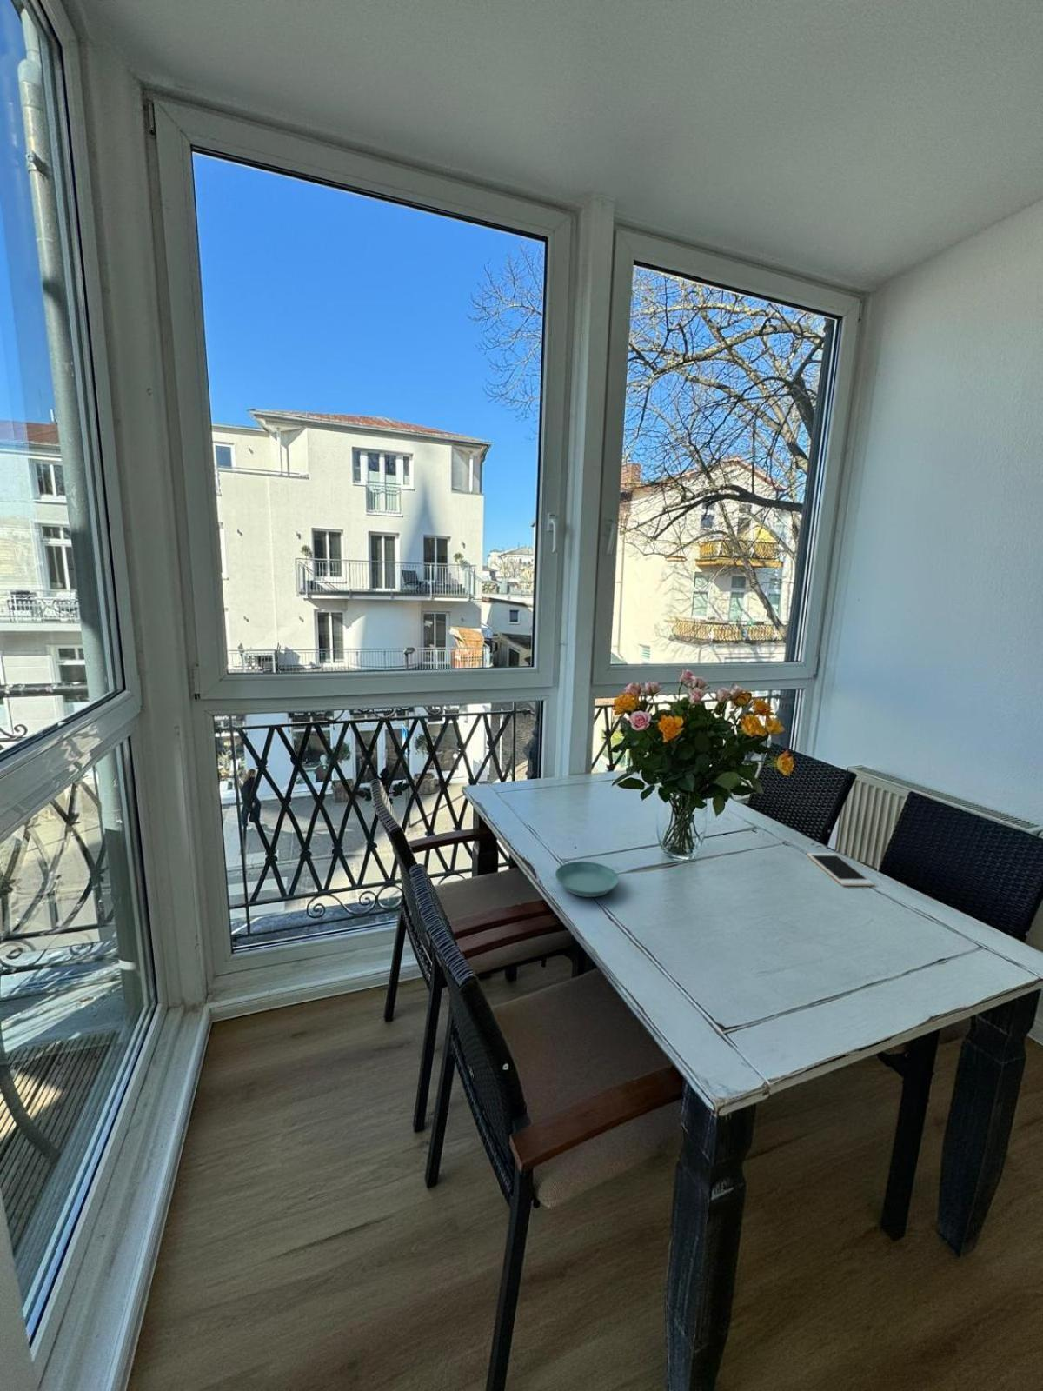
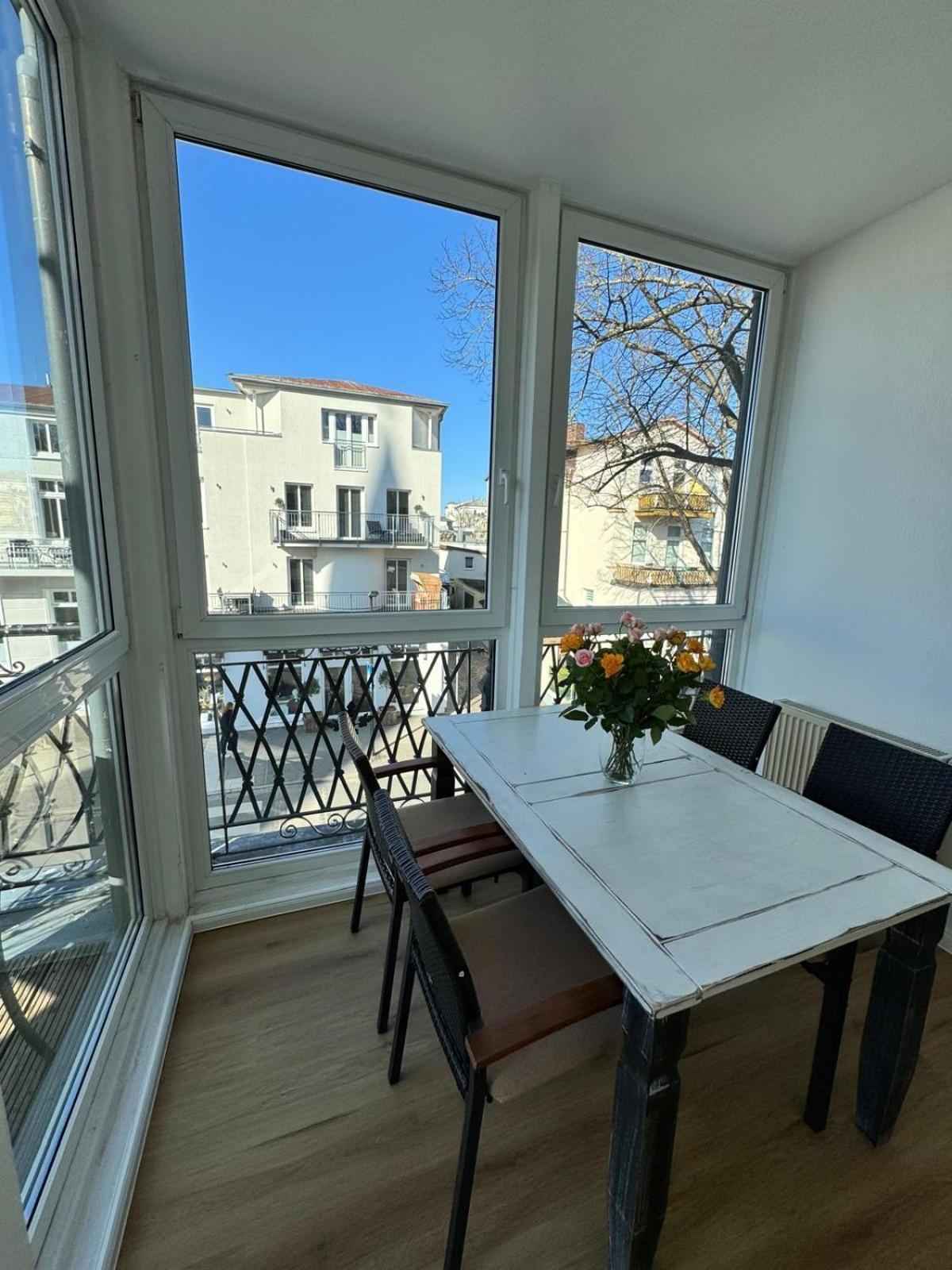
- saucer (586, 881)
- cell phone (838, 869)
